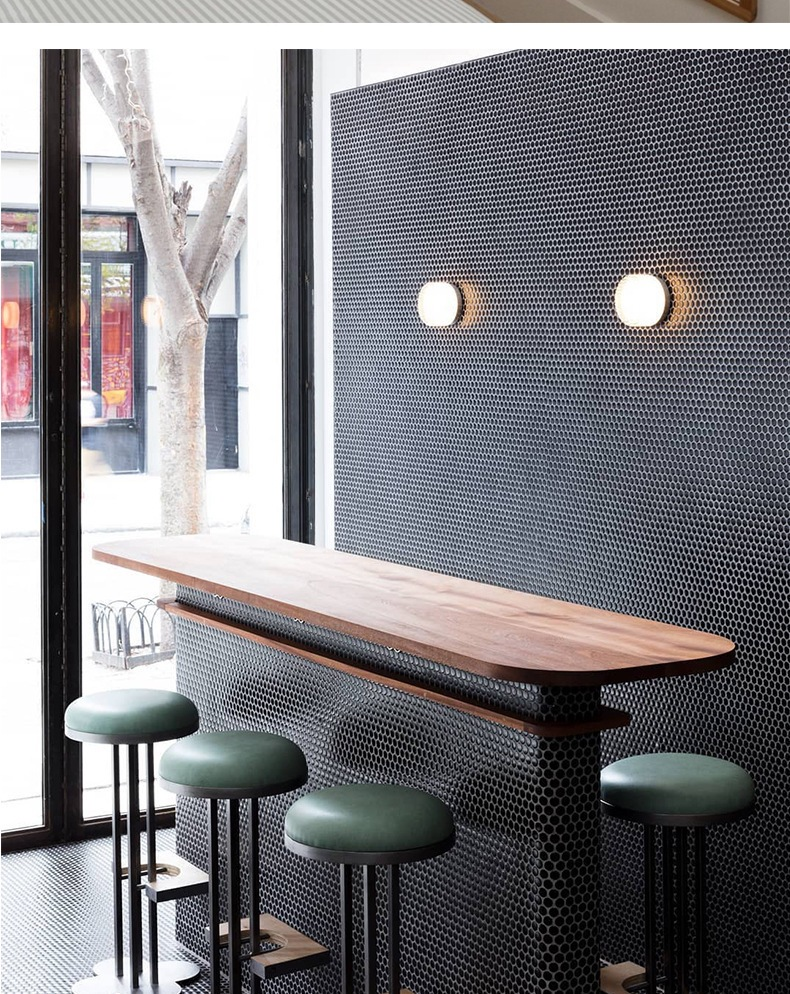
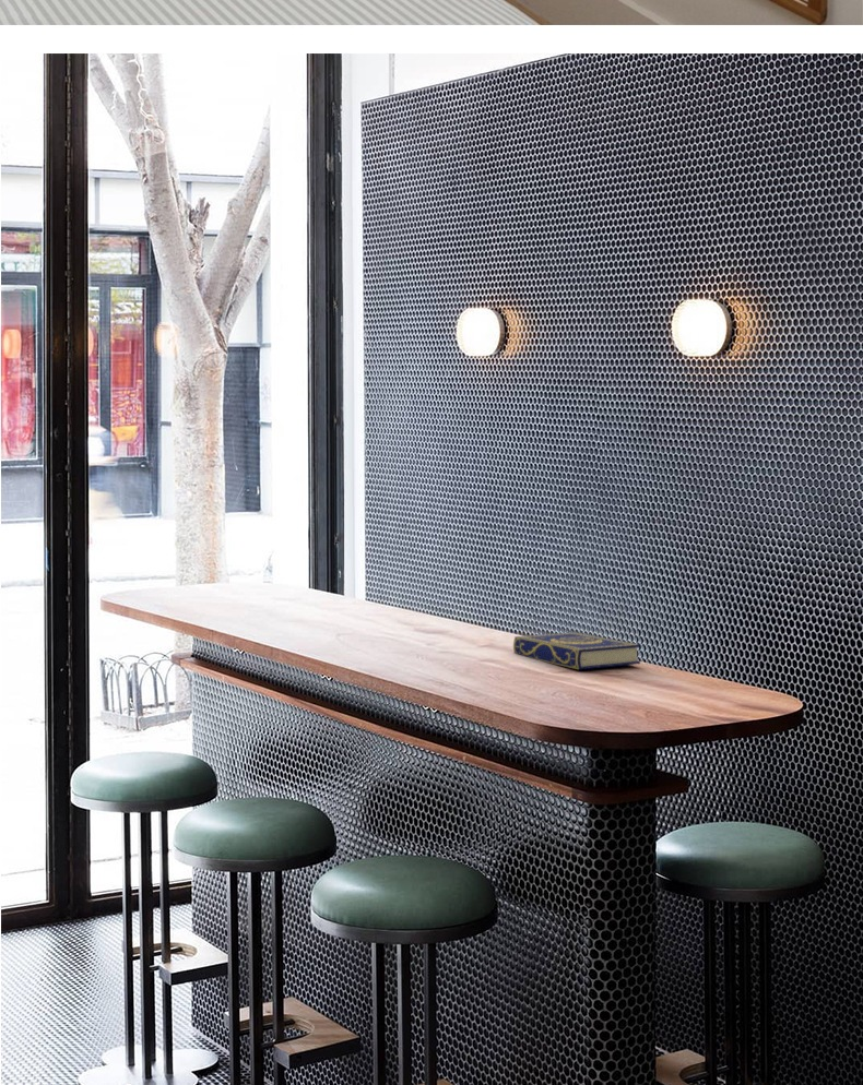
+ book (577, 649)
